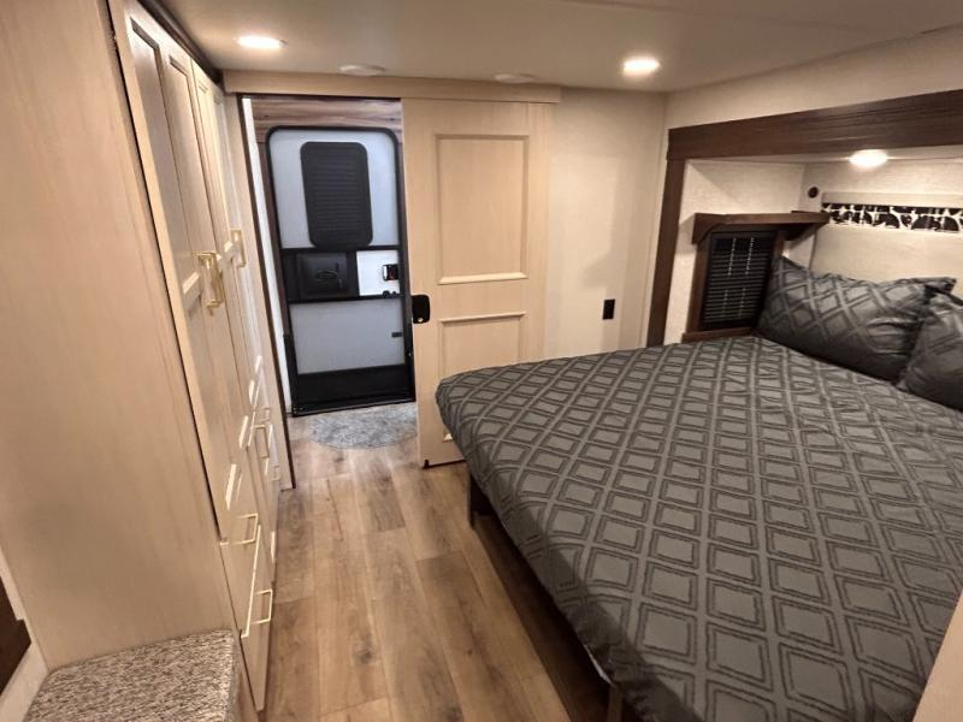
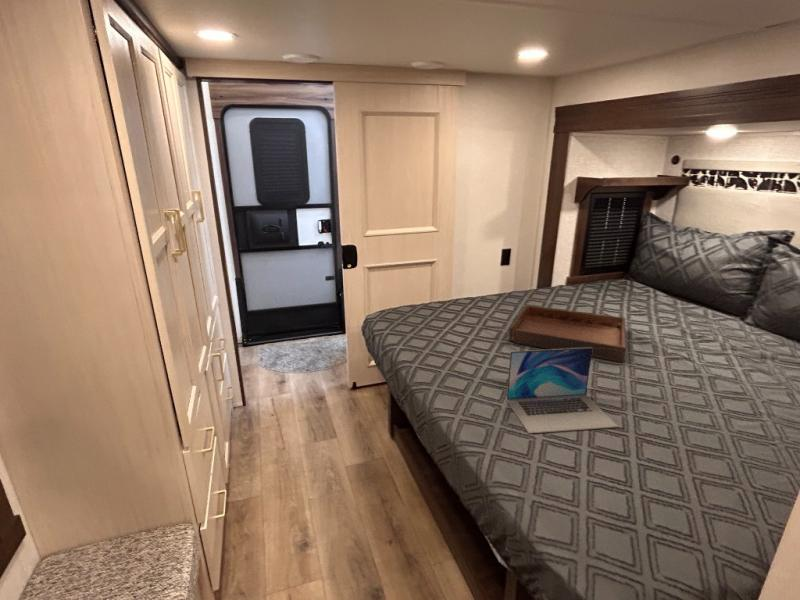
+ serving tray (568, 329)
+ laptop (562, 387)
